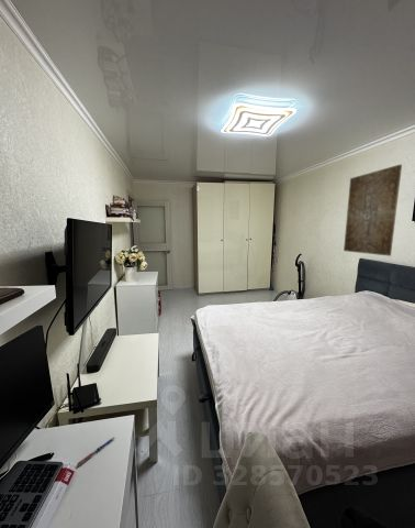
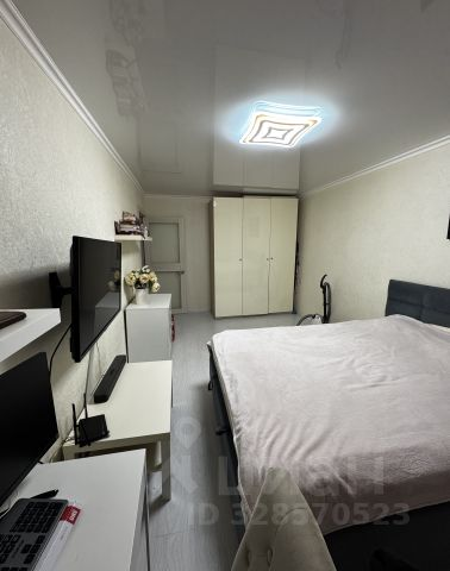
- wall art (369, 213)
- pen (97, 449)
